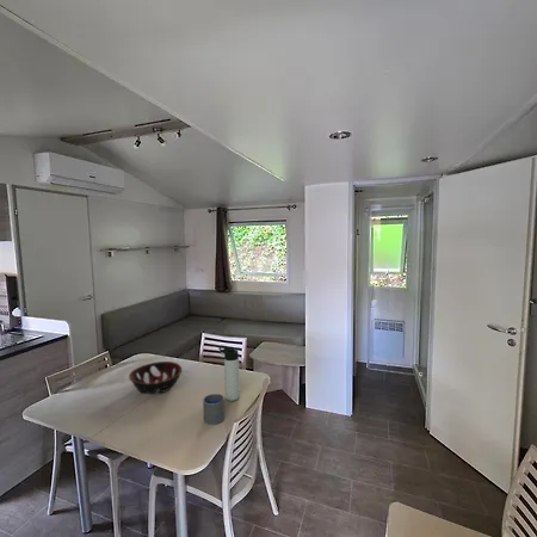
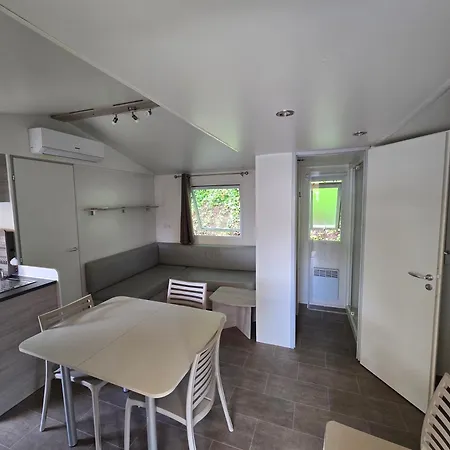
- decorative bowl (156, 378)
- thermos bottle (228, 372)
- cup (214, 408)
